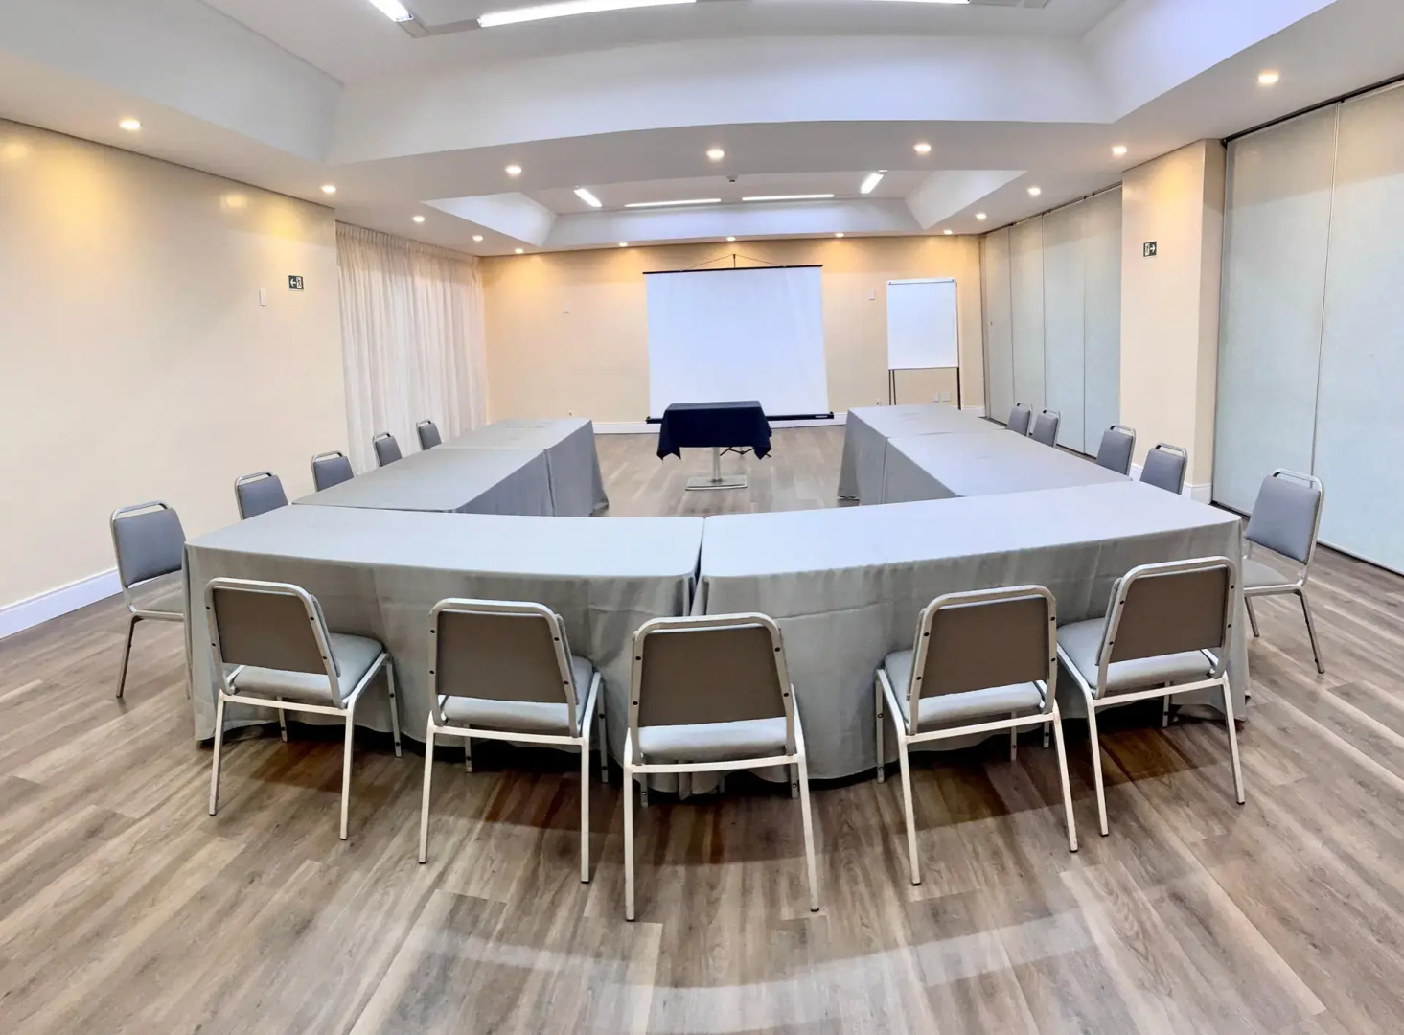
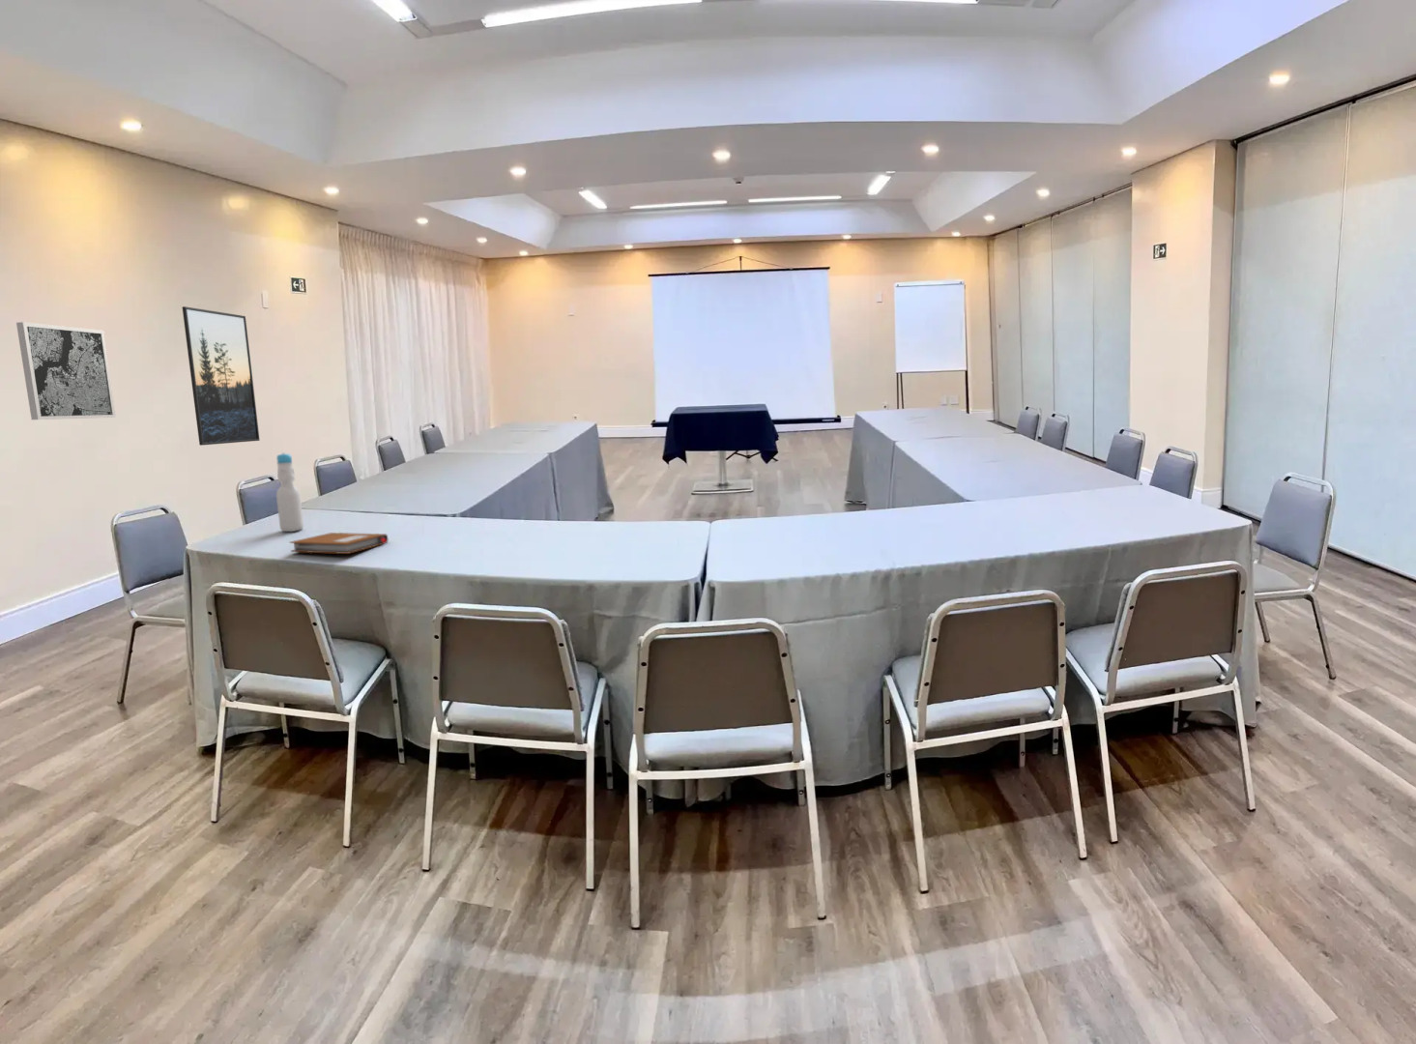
+ bottle (288, 491)
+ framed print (223, 378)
+ notebook (341, 542)
+ wall art (68, 373)
